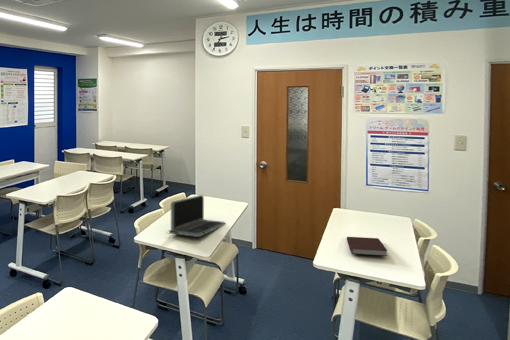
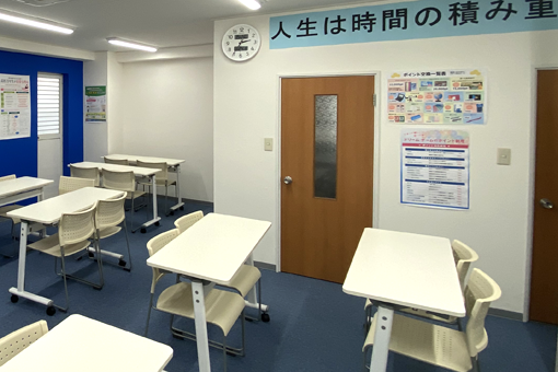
- notebook (365, 245)
- laptop (196, 214)
